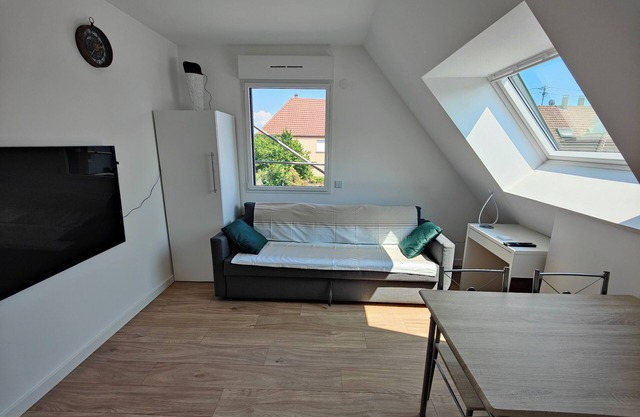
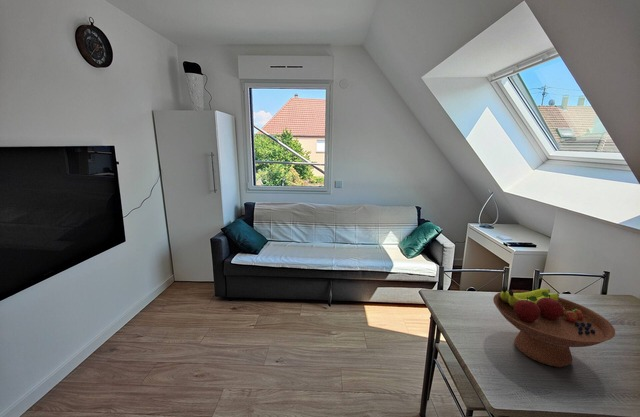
+ fruit bowl (546, 324)
